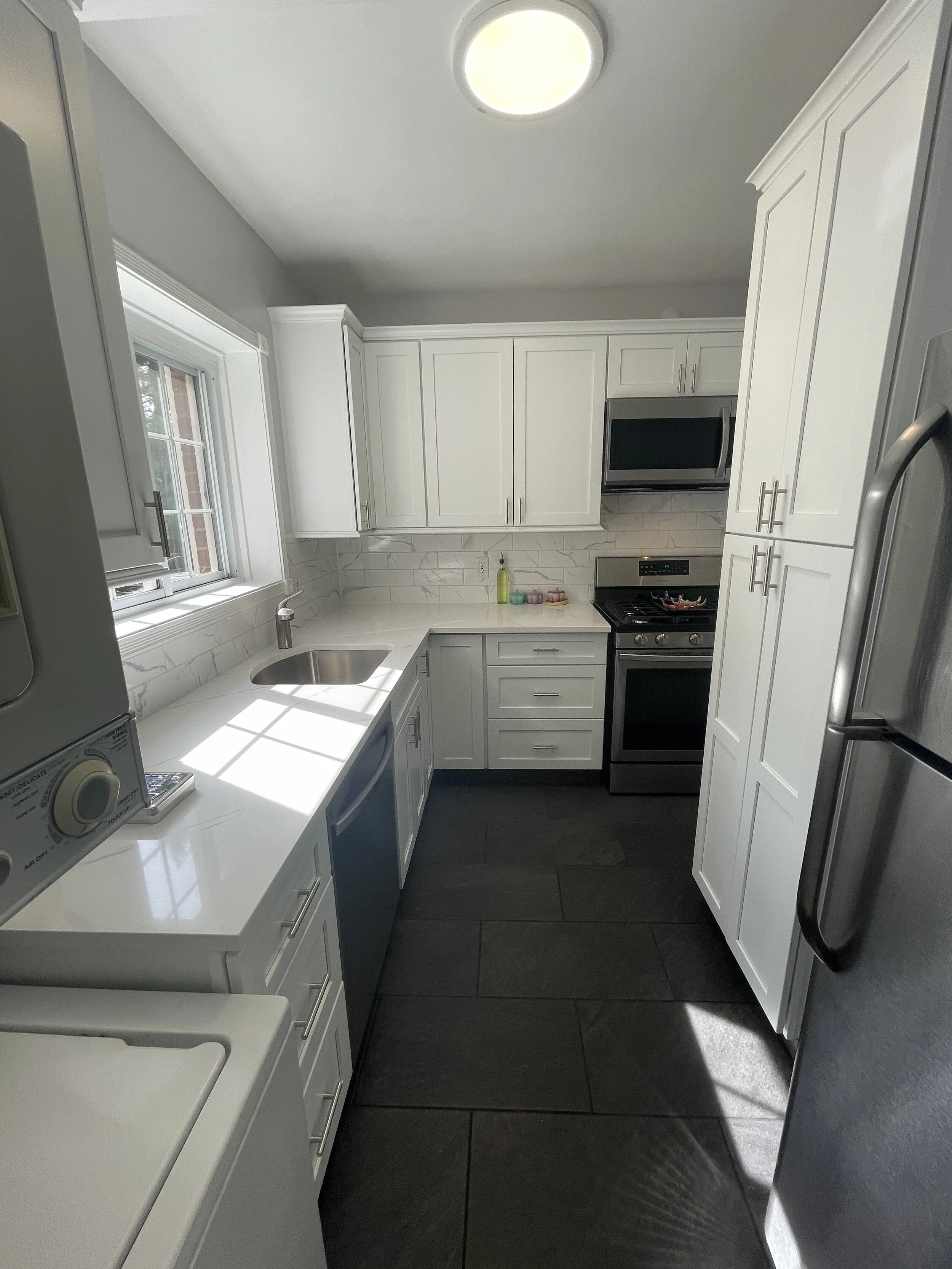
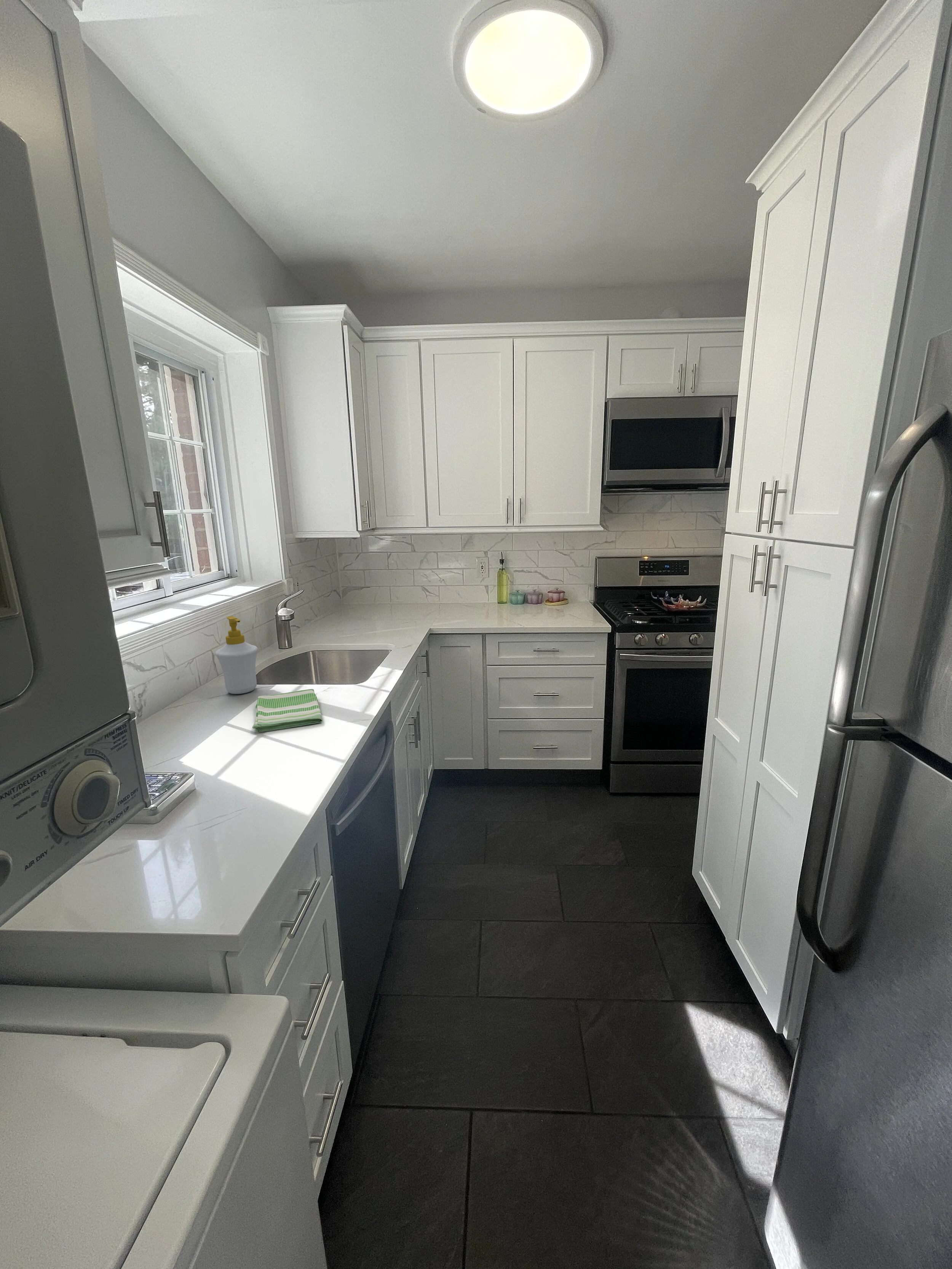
+ dish towel (287, 709)
+ soap bottle (237, 654)
